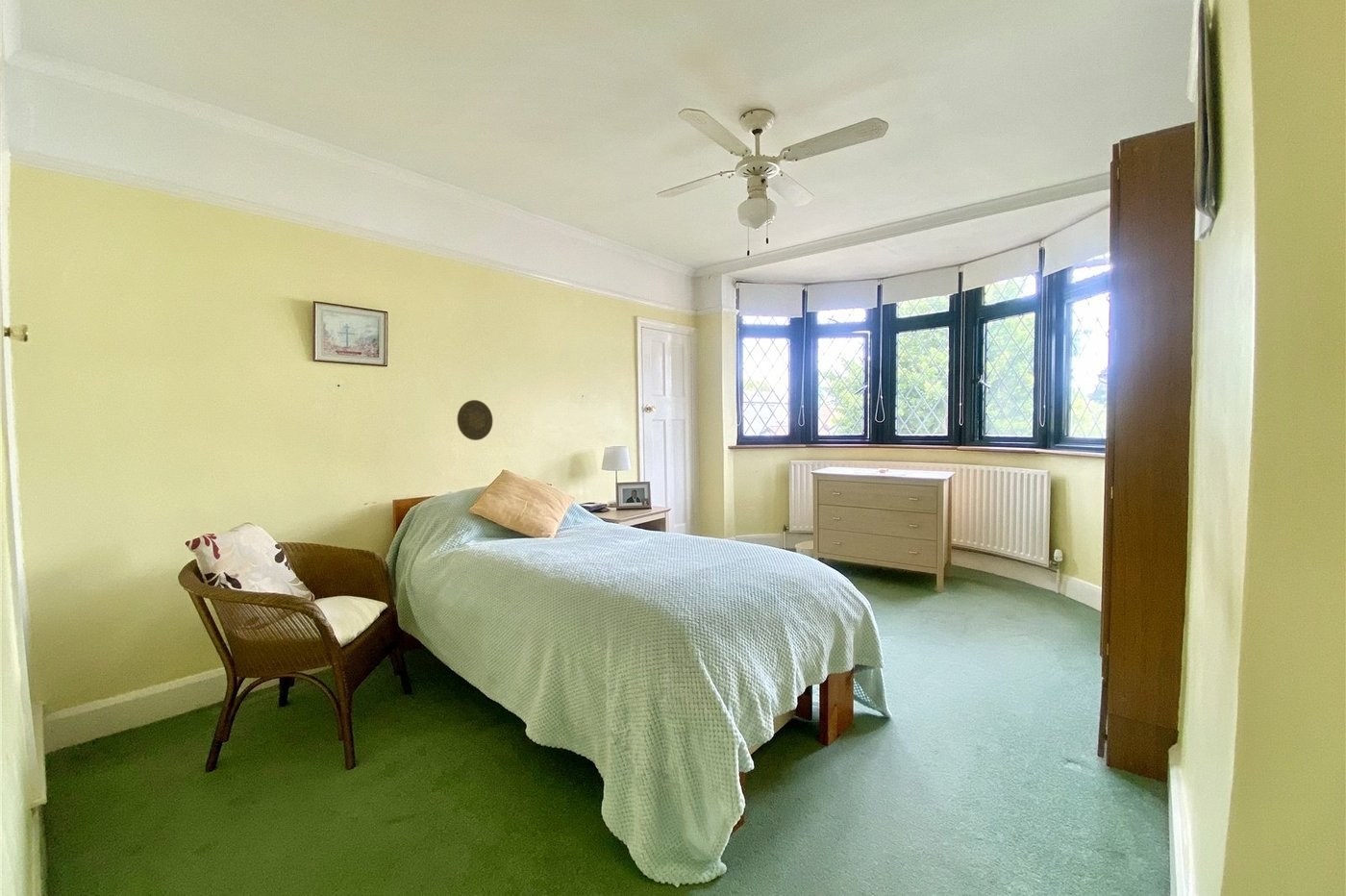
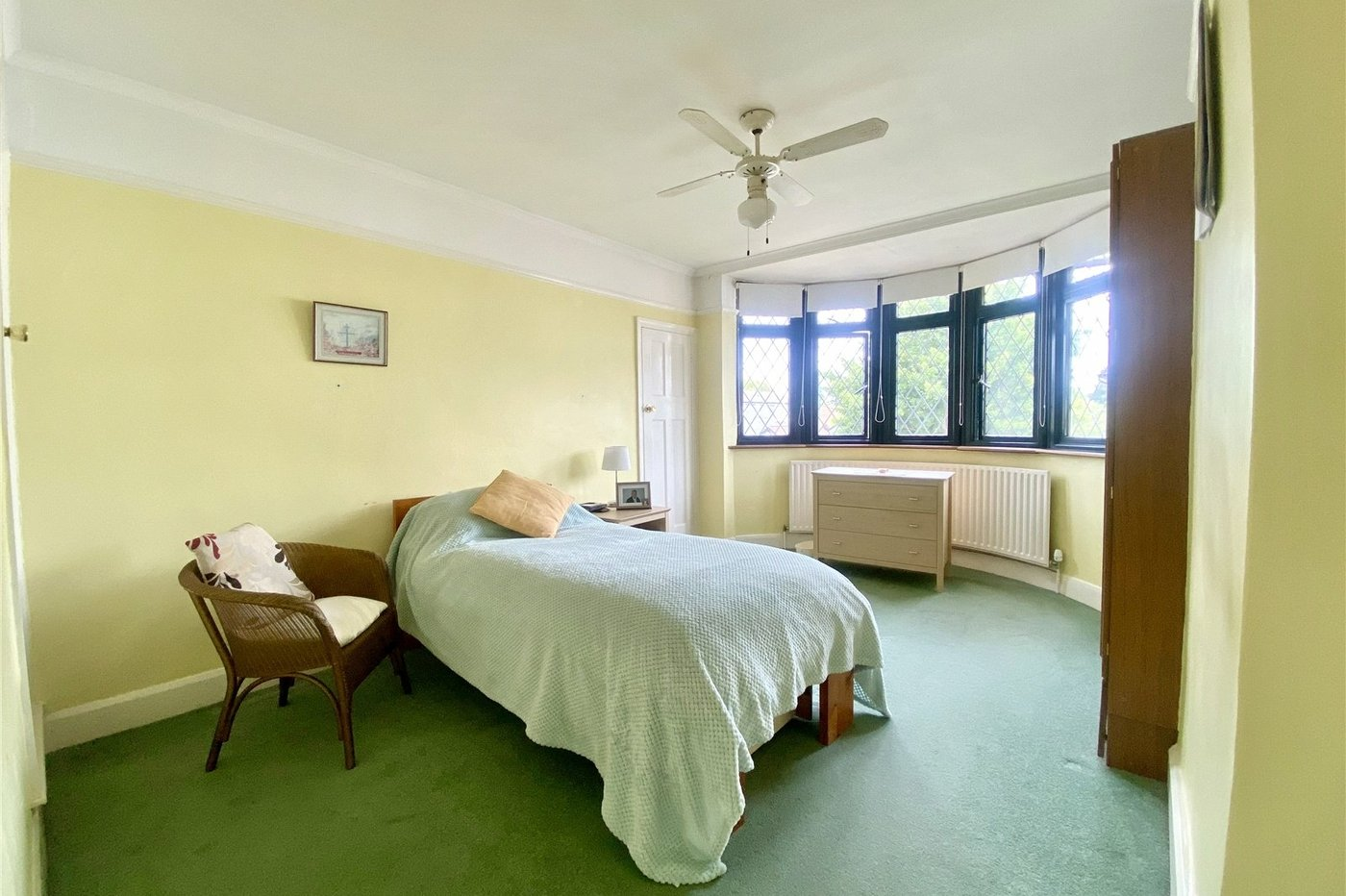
- decorative plate (476, 420)
